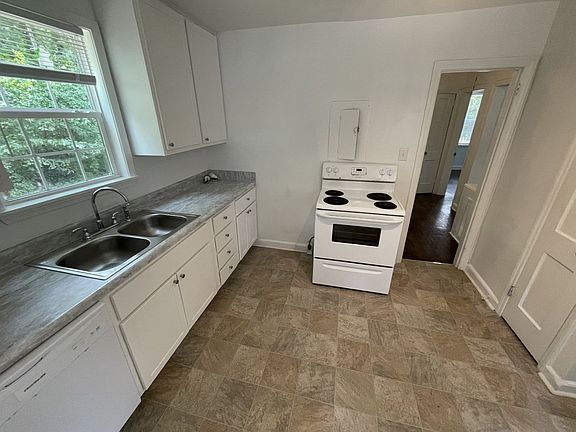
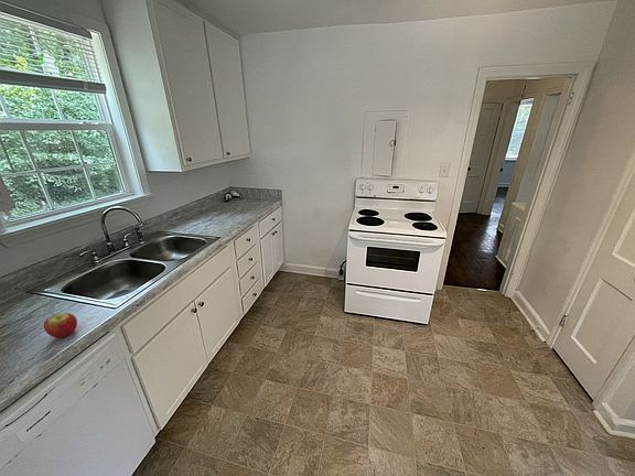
+ apple (61, 322)
